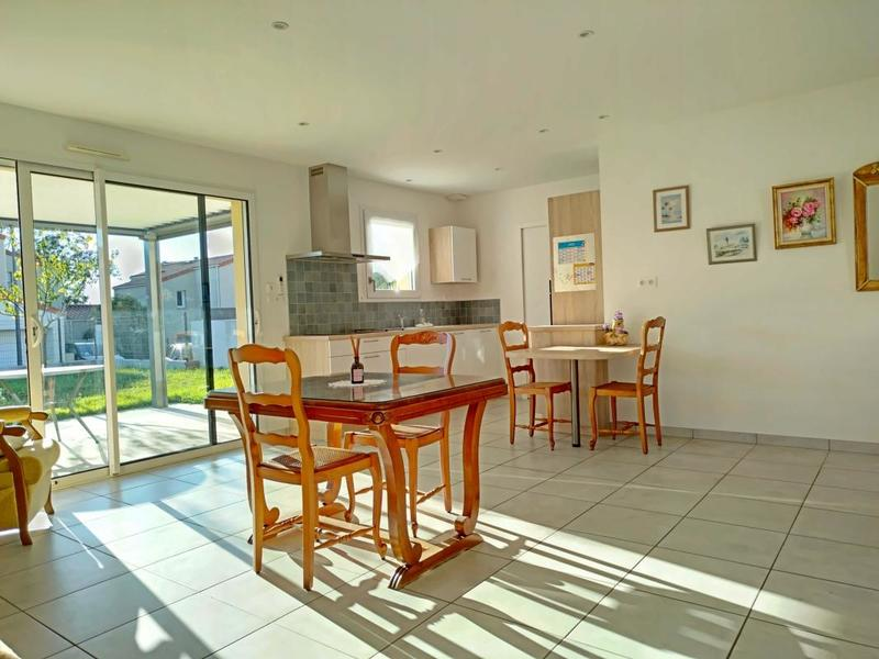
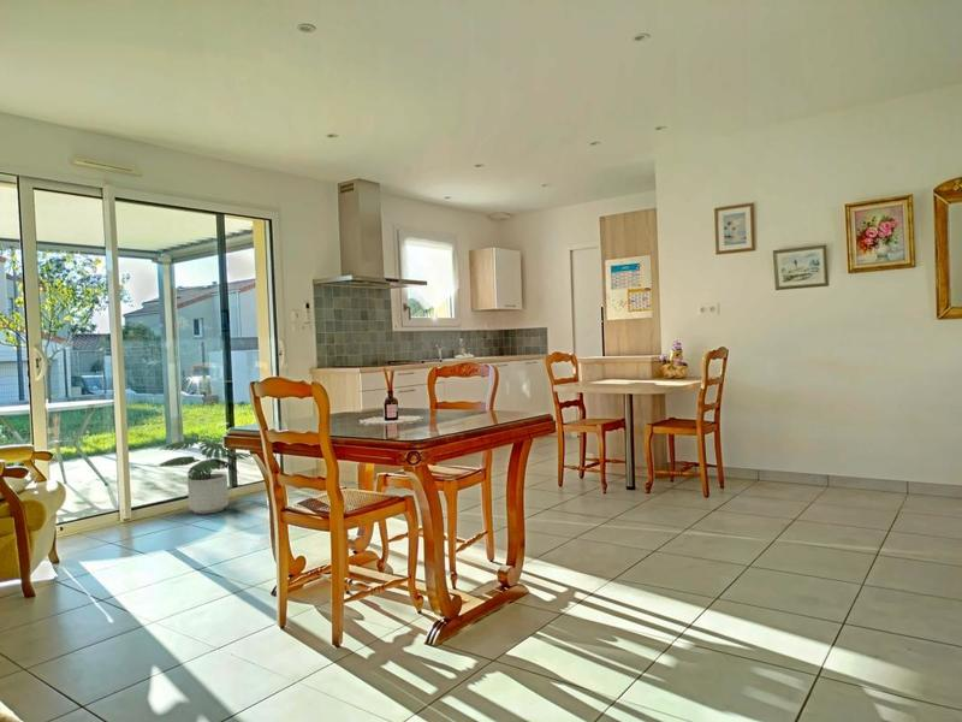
+ potted plant (209, 474)
